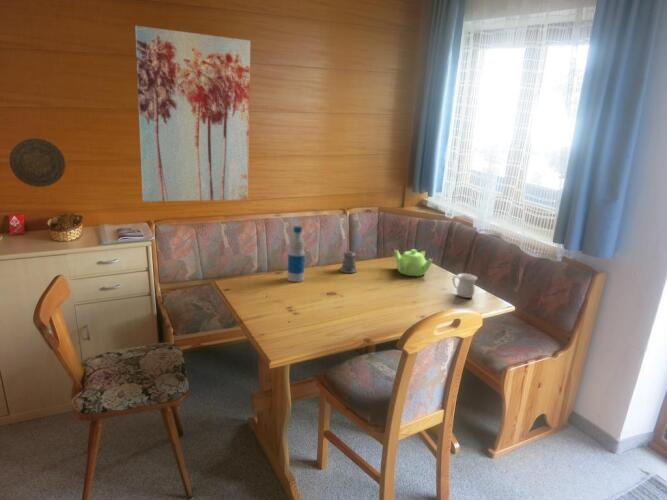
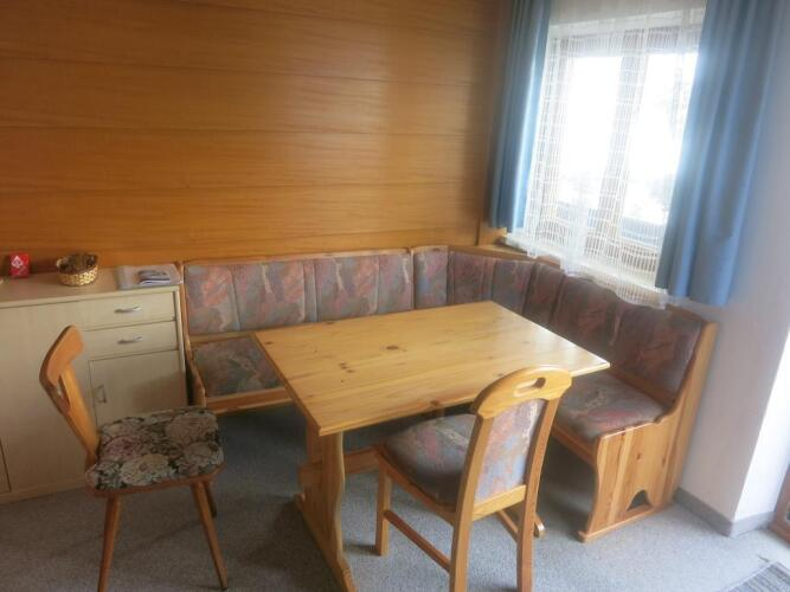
- teapot (412, 261)
- decorative plate (37, 163)
- pepper shaker (349, 260)
- wall art (196, 120)
- bottle (296, 253)
- mug (462, 285)
